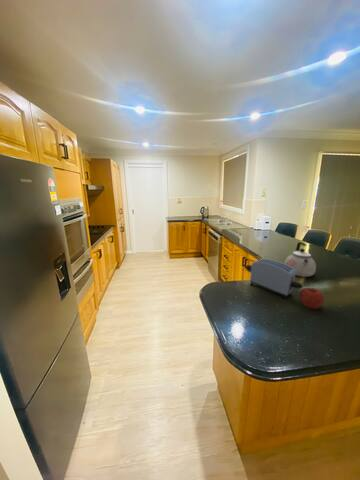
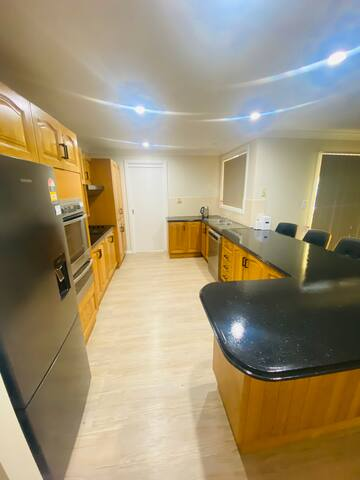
- kettle (301, 258)
- fruit (311, 296)
- toaster (271, 276)
